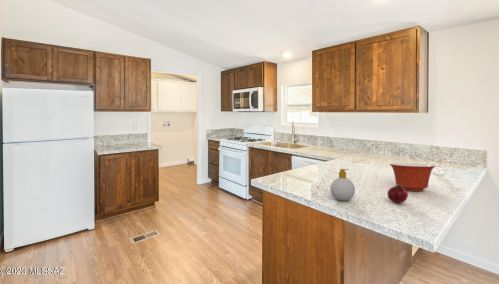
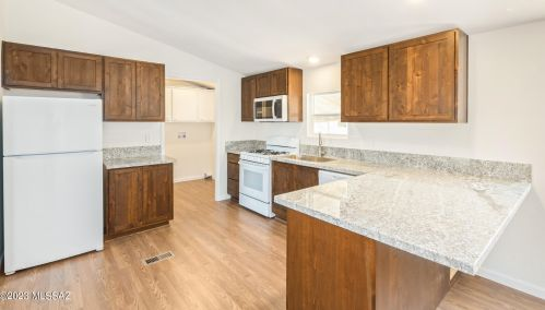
- soap bottle (342, 184)
- fruit (397, 193)
- mixing bowl (411, 176)
